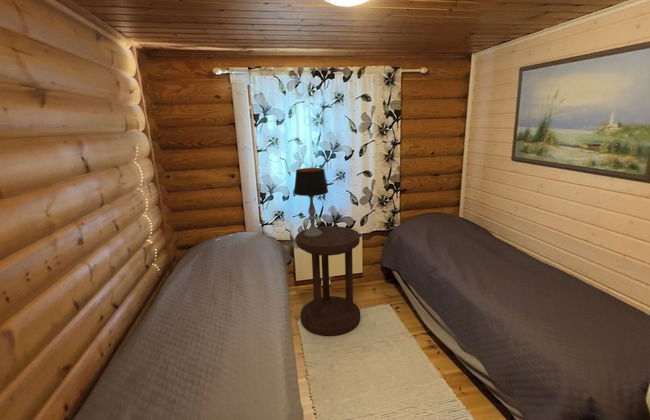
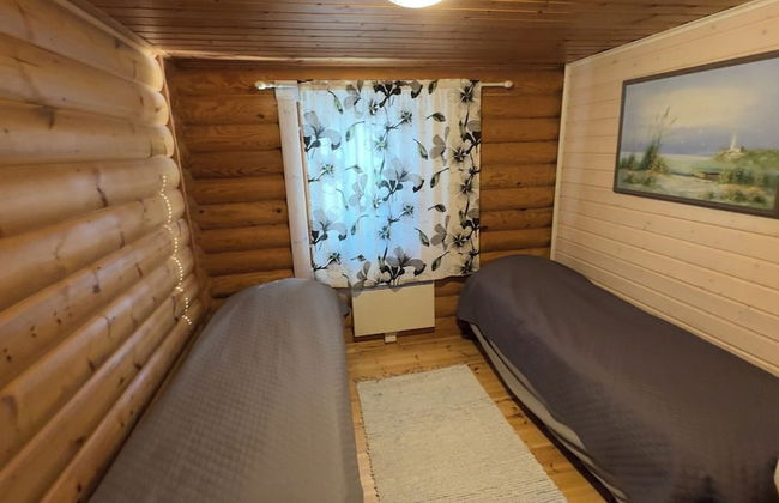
- side table (328, 277)
- table lamp (311, 202)
